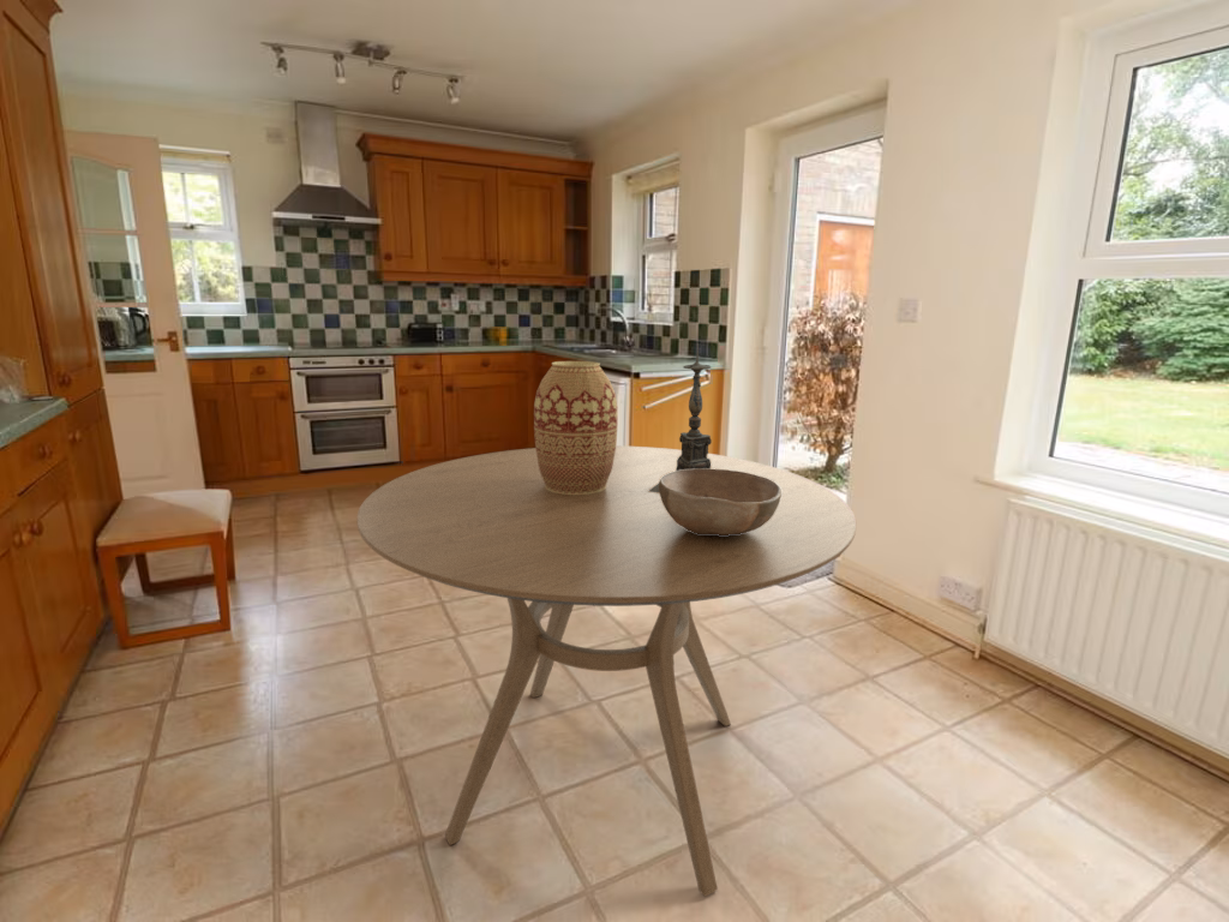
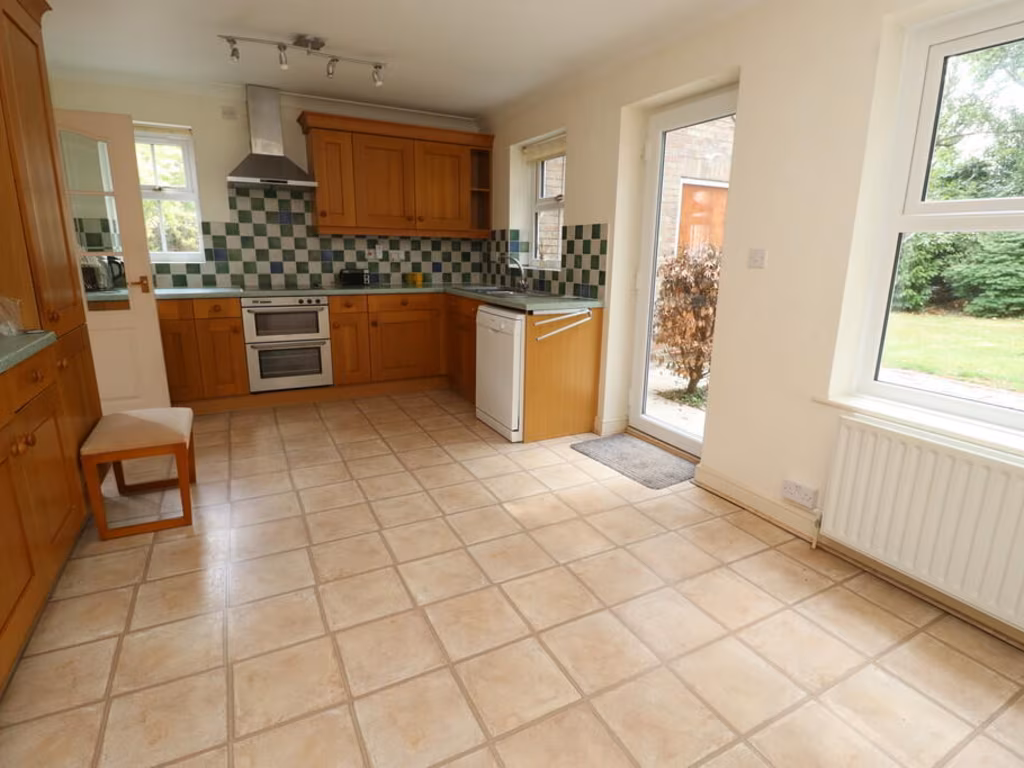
- candle holder (695, 415)
- dining table (605, 649)
- bowl (719, 504)
- vase (575, 425)
